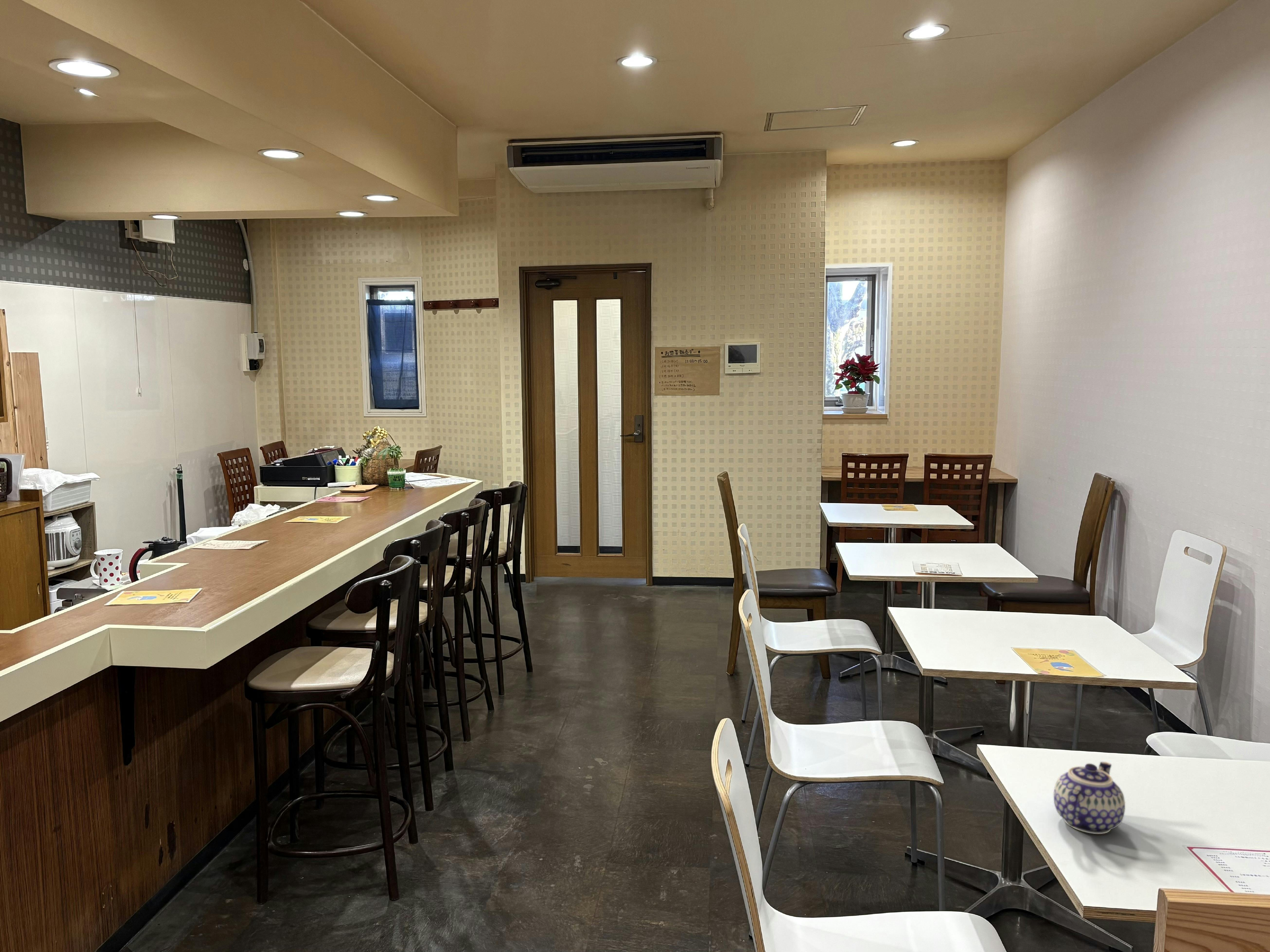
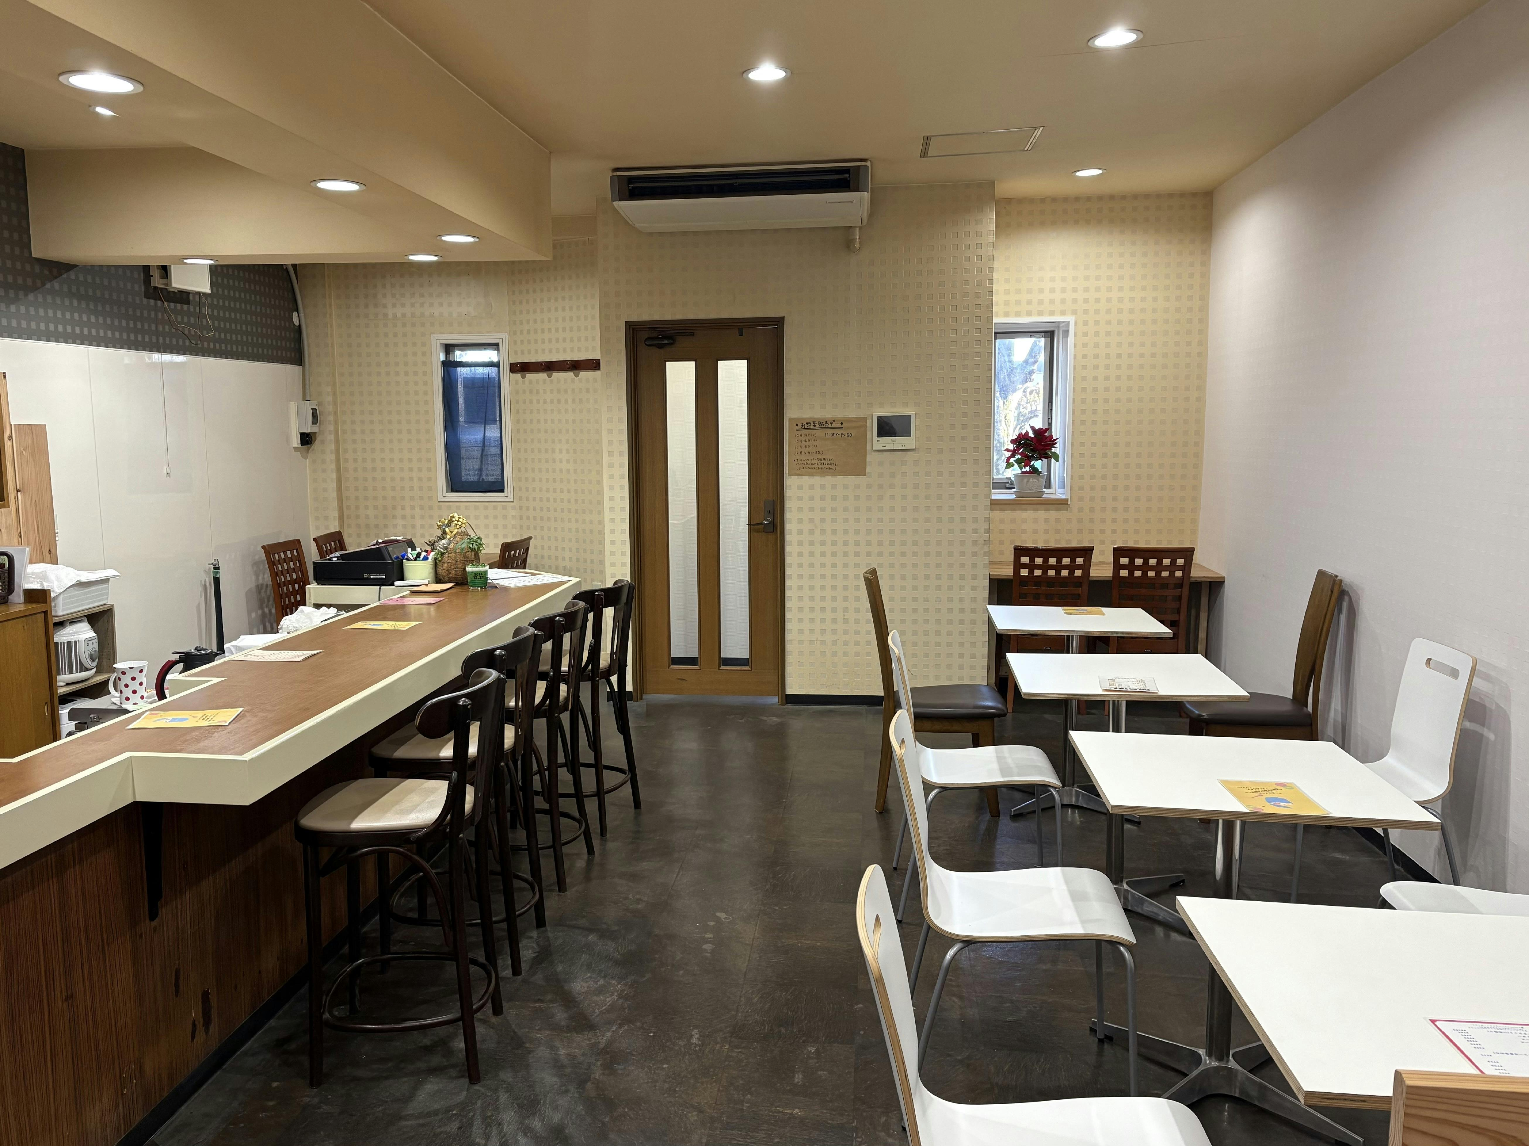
- teapot (1089, 794)
